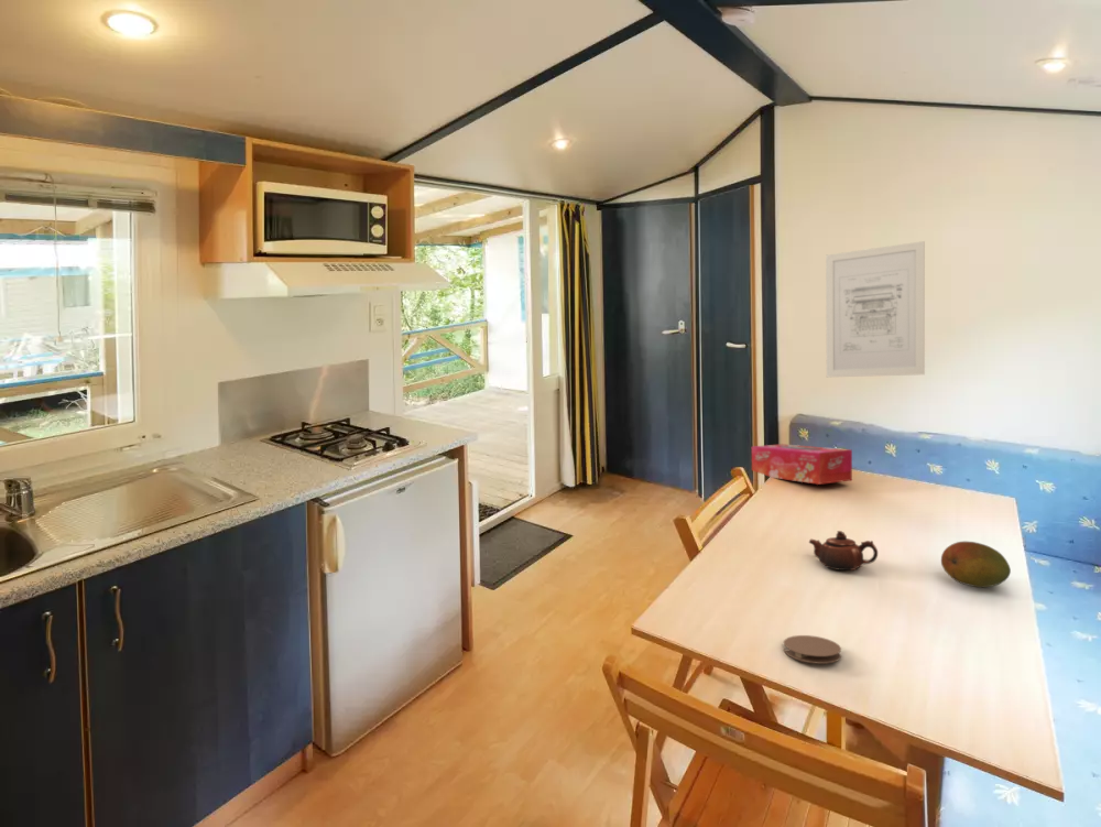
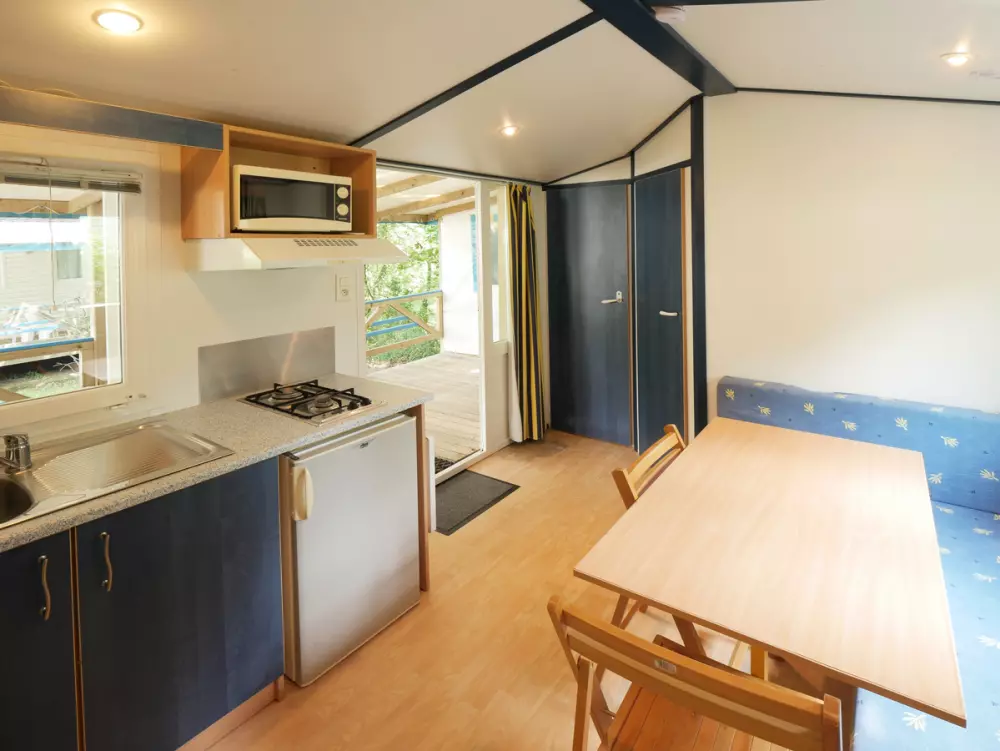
- wall art (873, 312)
- coaster (811, 649)
- teapot (842, 548)
- fruit (975, 563)
- tissue box (799, 463)
